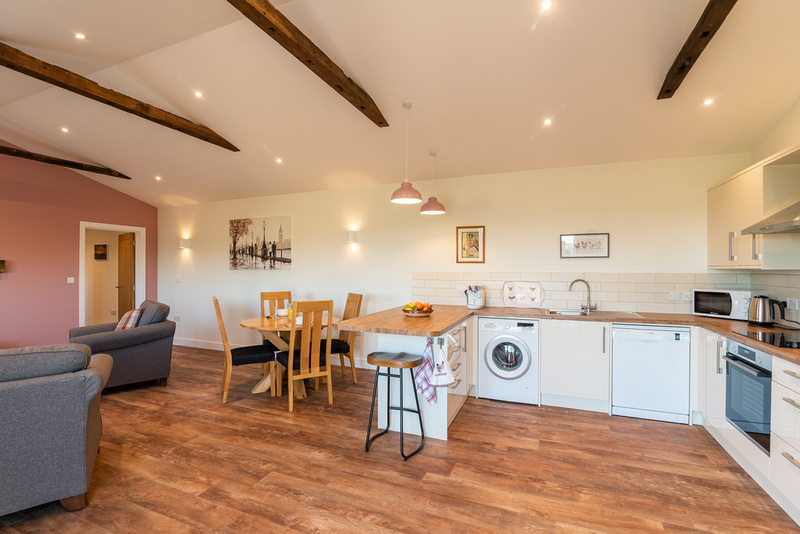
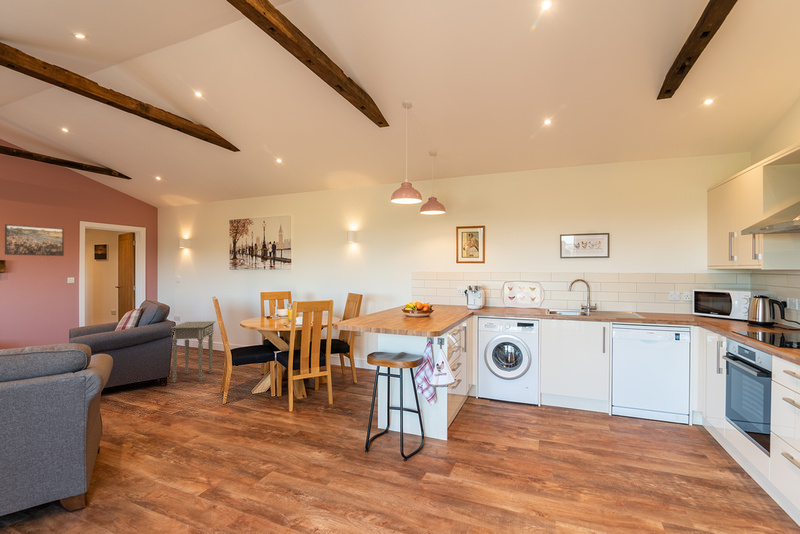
+ side table (198, 350)
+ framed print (35, 240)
